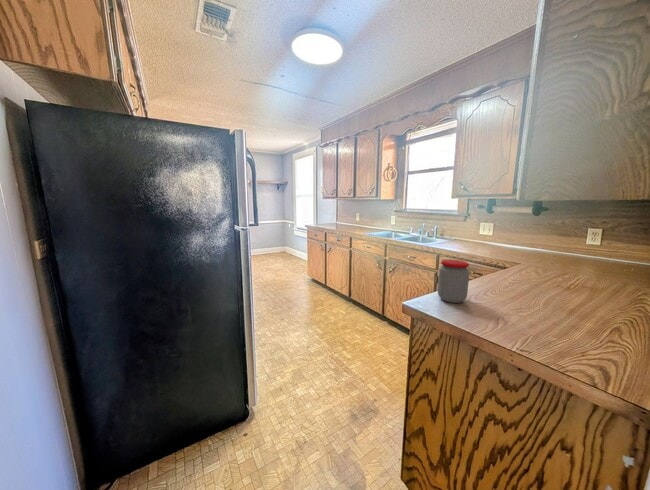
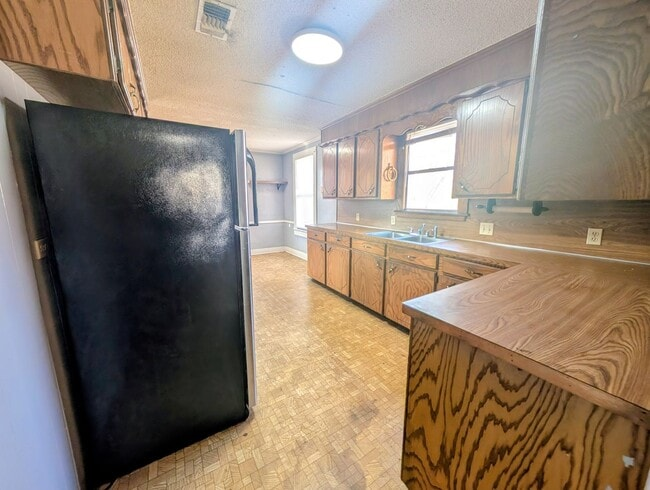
- jar (453, 280)
